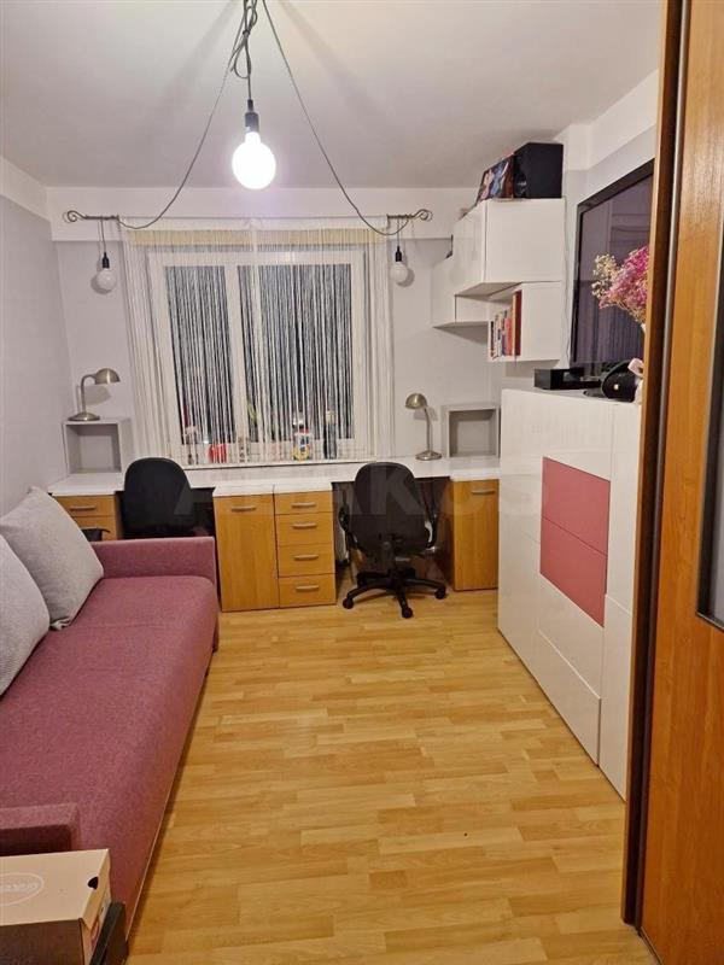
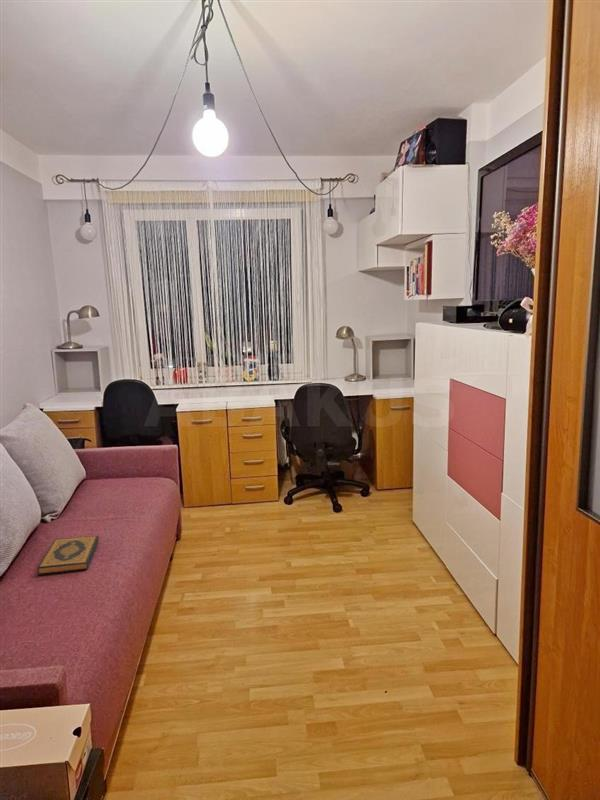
+ hardback book (70, 553)
